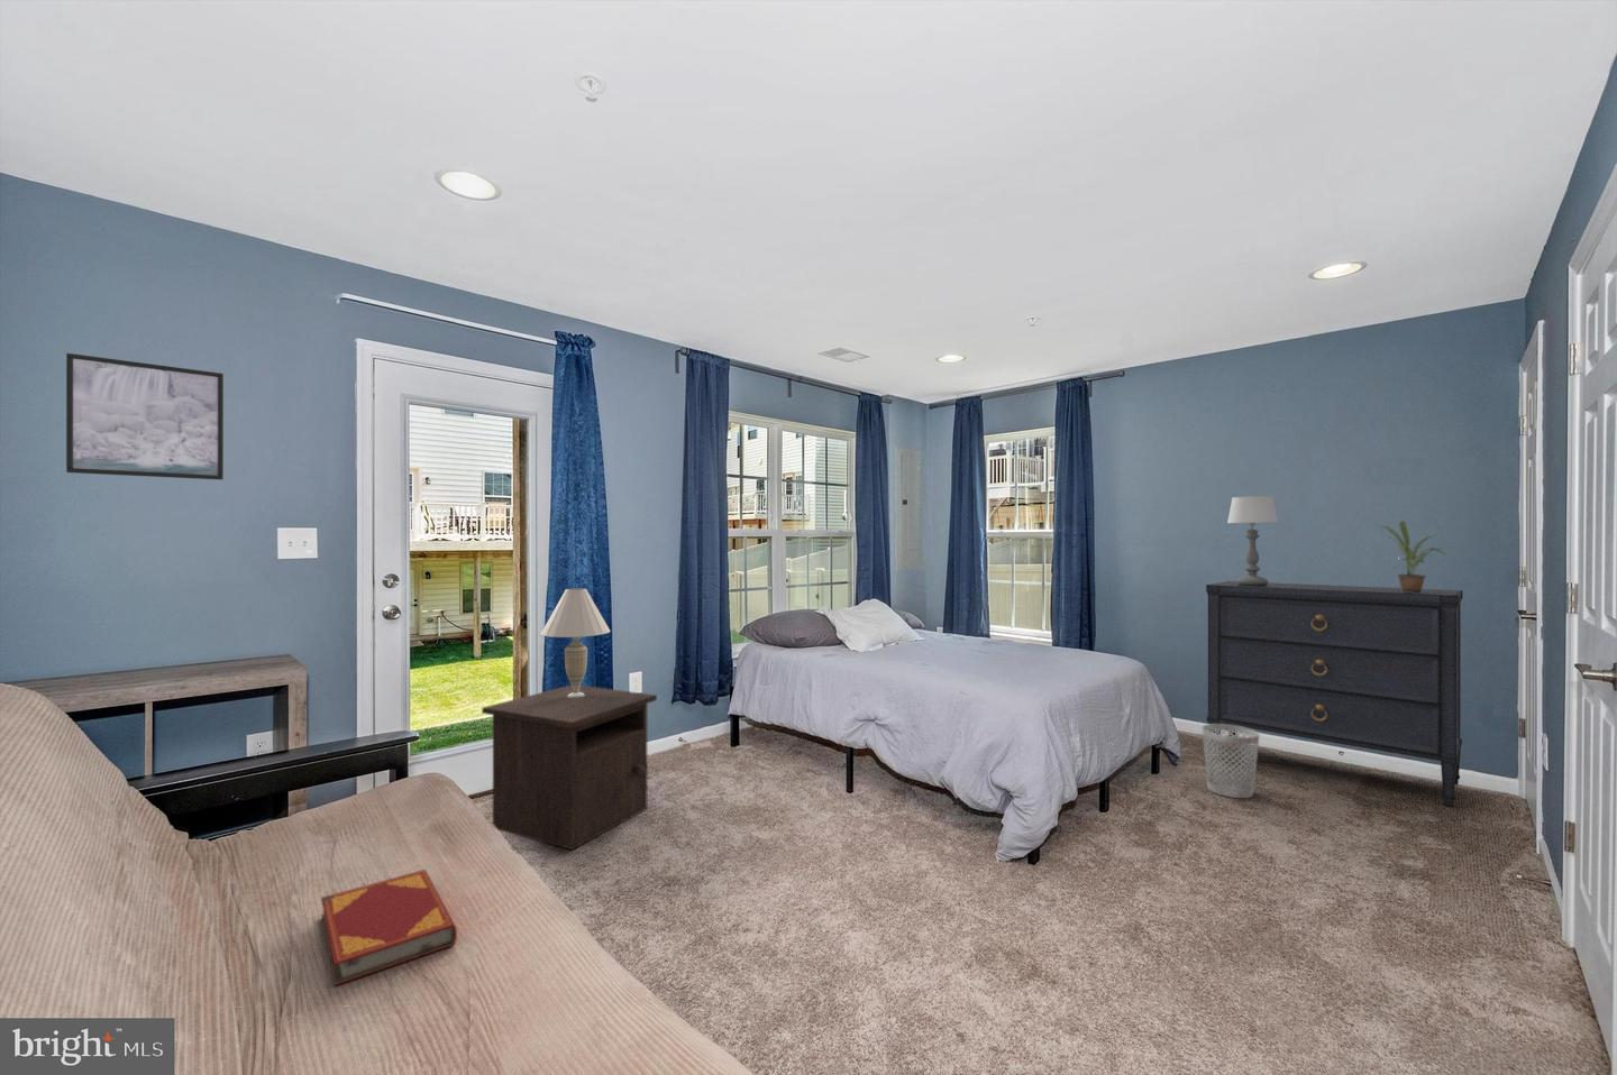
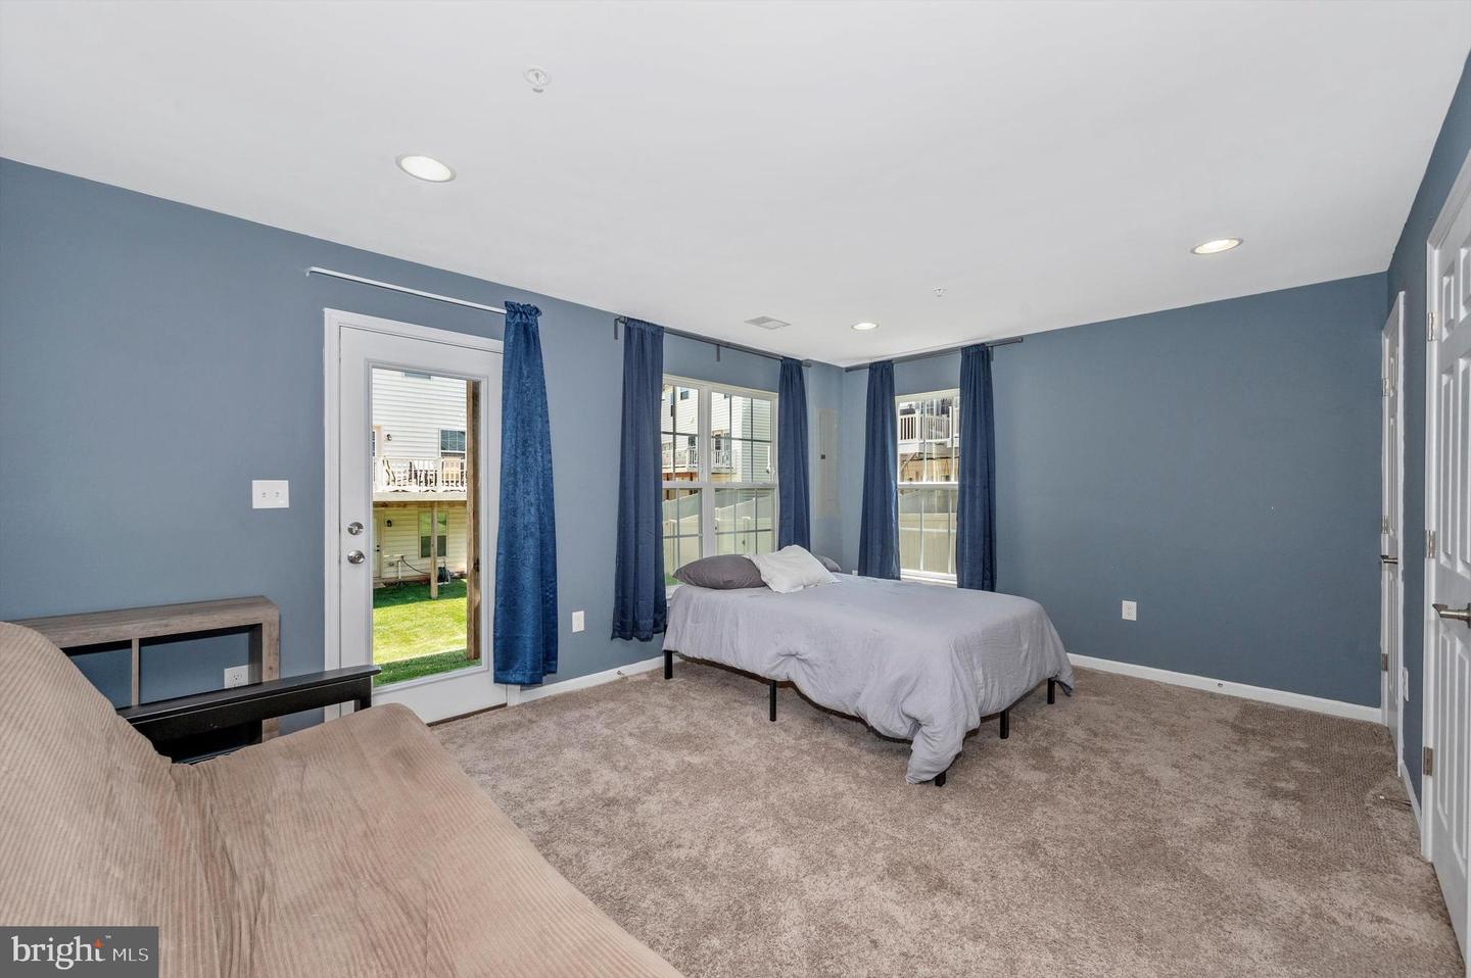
- wastebasket (1230, 761)
- nightstand (574, 759)
- table lamp (575, 642)
- hardback book (387, 919)
- table lamp (1252, 541)
- dresser (1326, 678)
- potted plant (1406, 555)
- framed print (149, 420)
